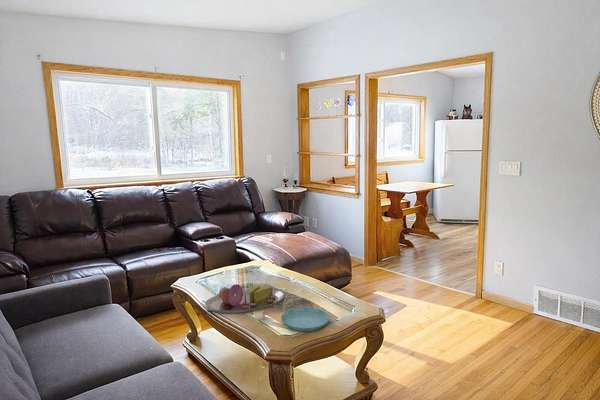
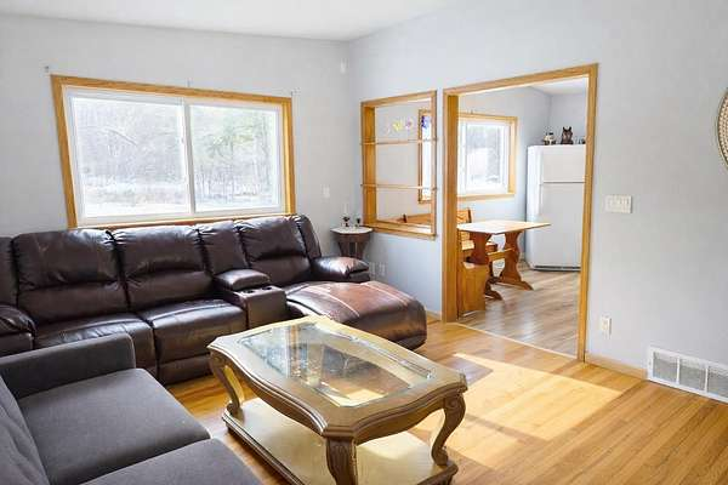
- saucer (305, 319)
- serving tray (245, 291)
